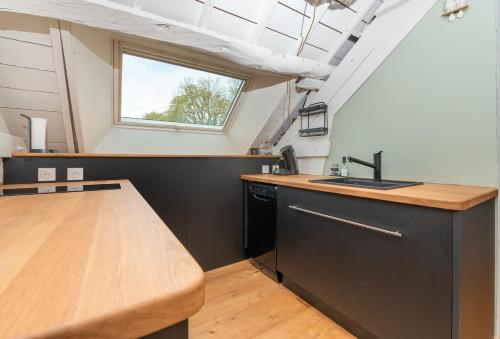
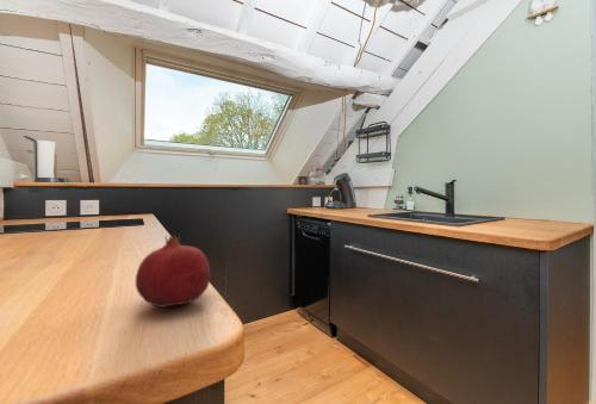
+ fruit (174, 268)
